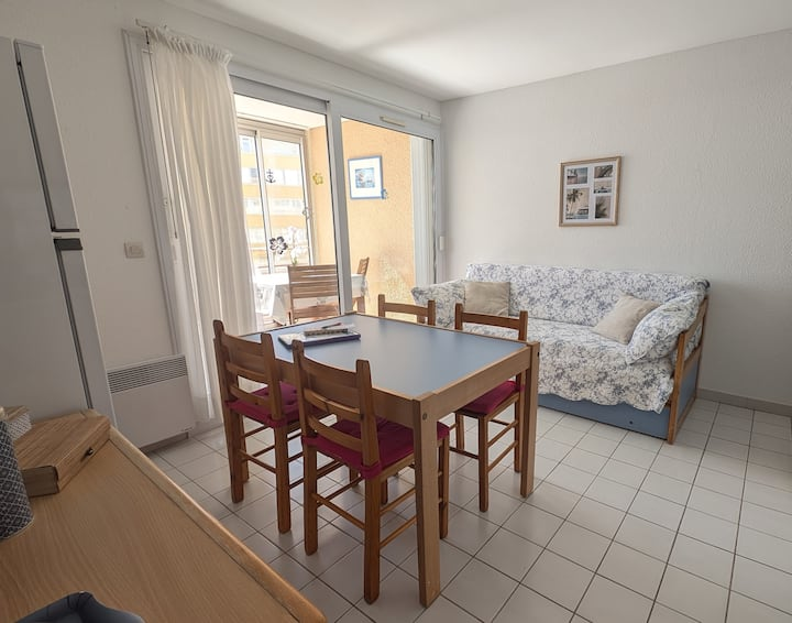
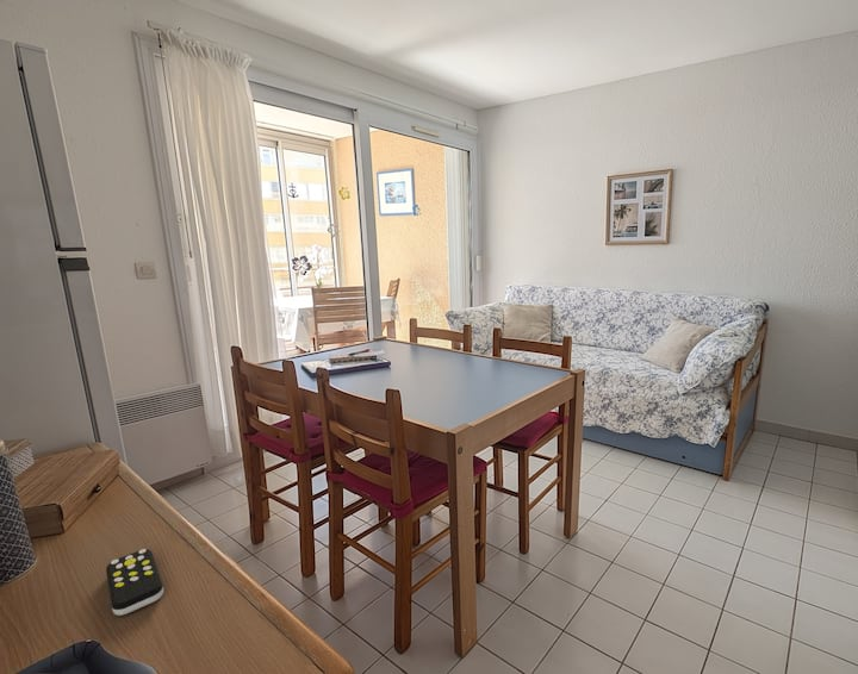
+ remote control (133, 579)
